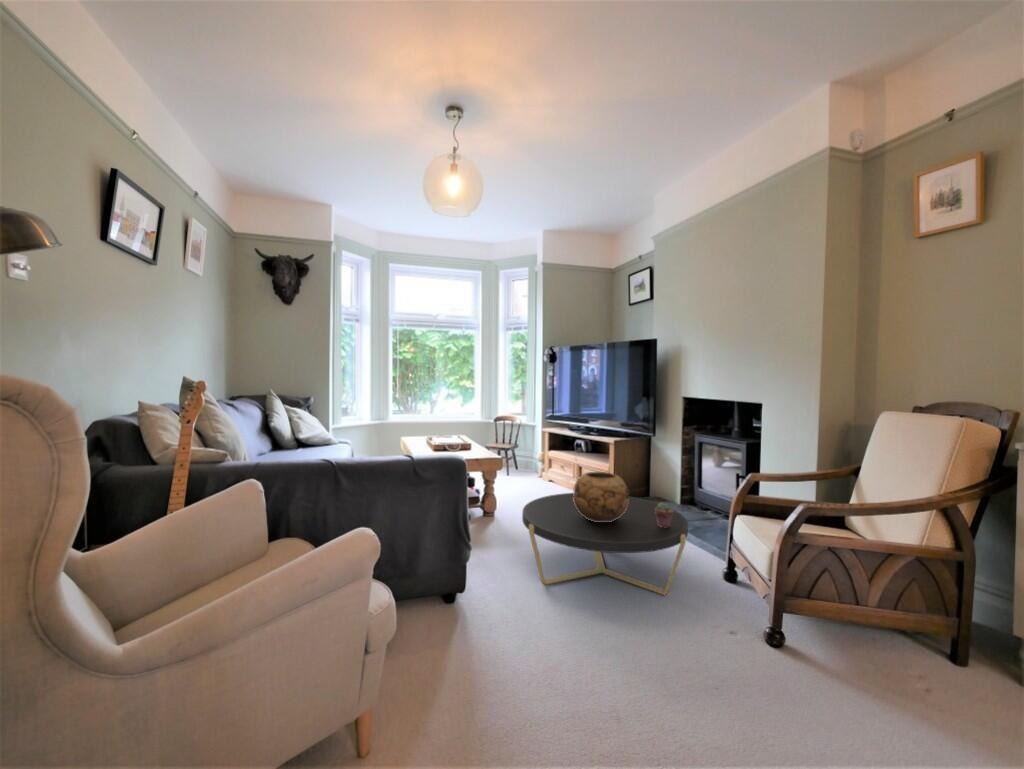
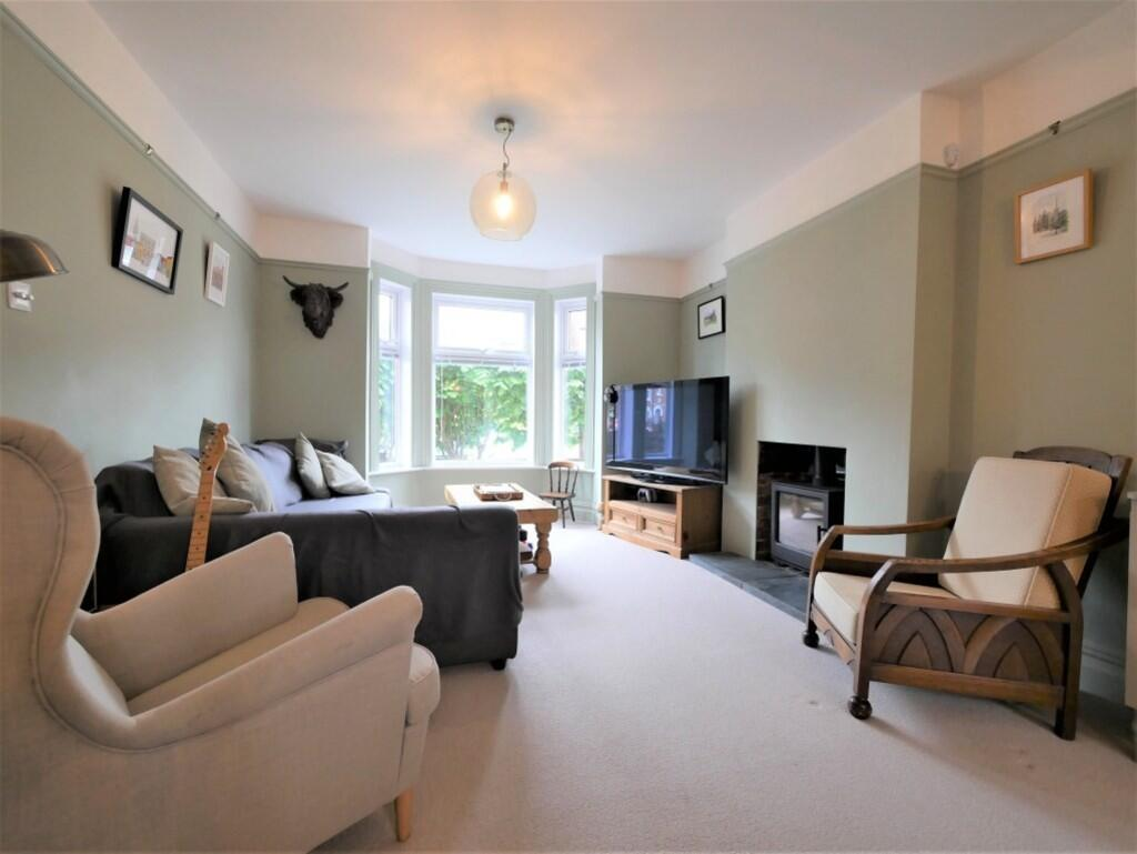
- potted succulent (664, 513)
- coffee table (601, 542)
- decorative bowl (600, 496)
